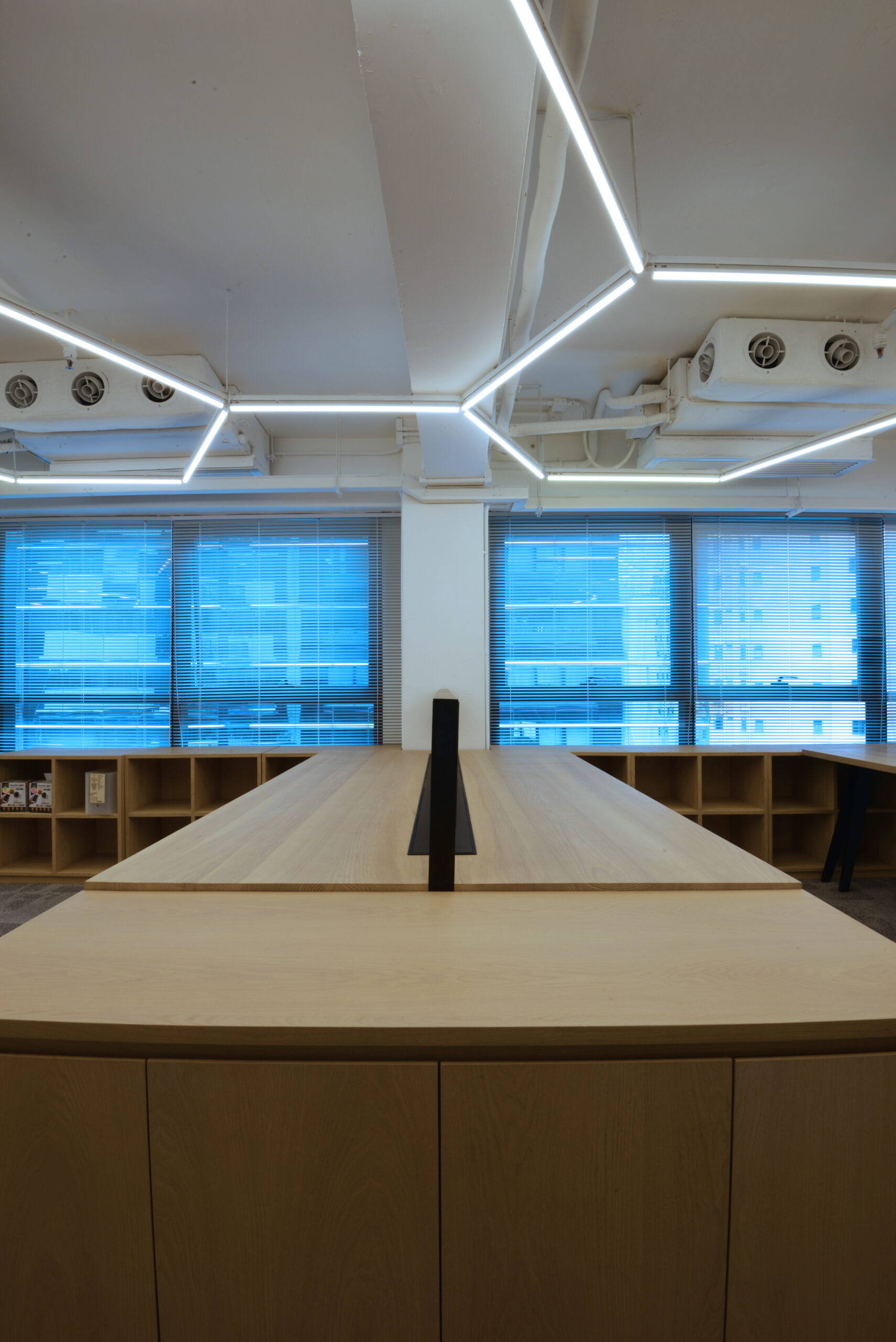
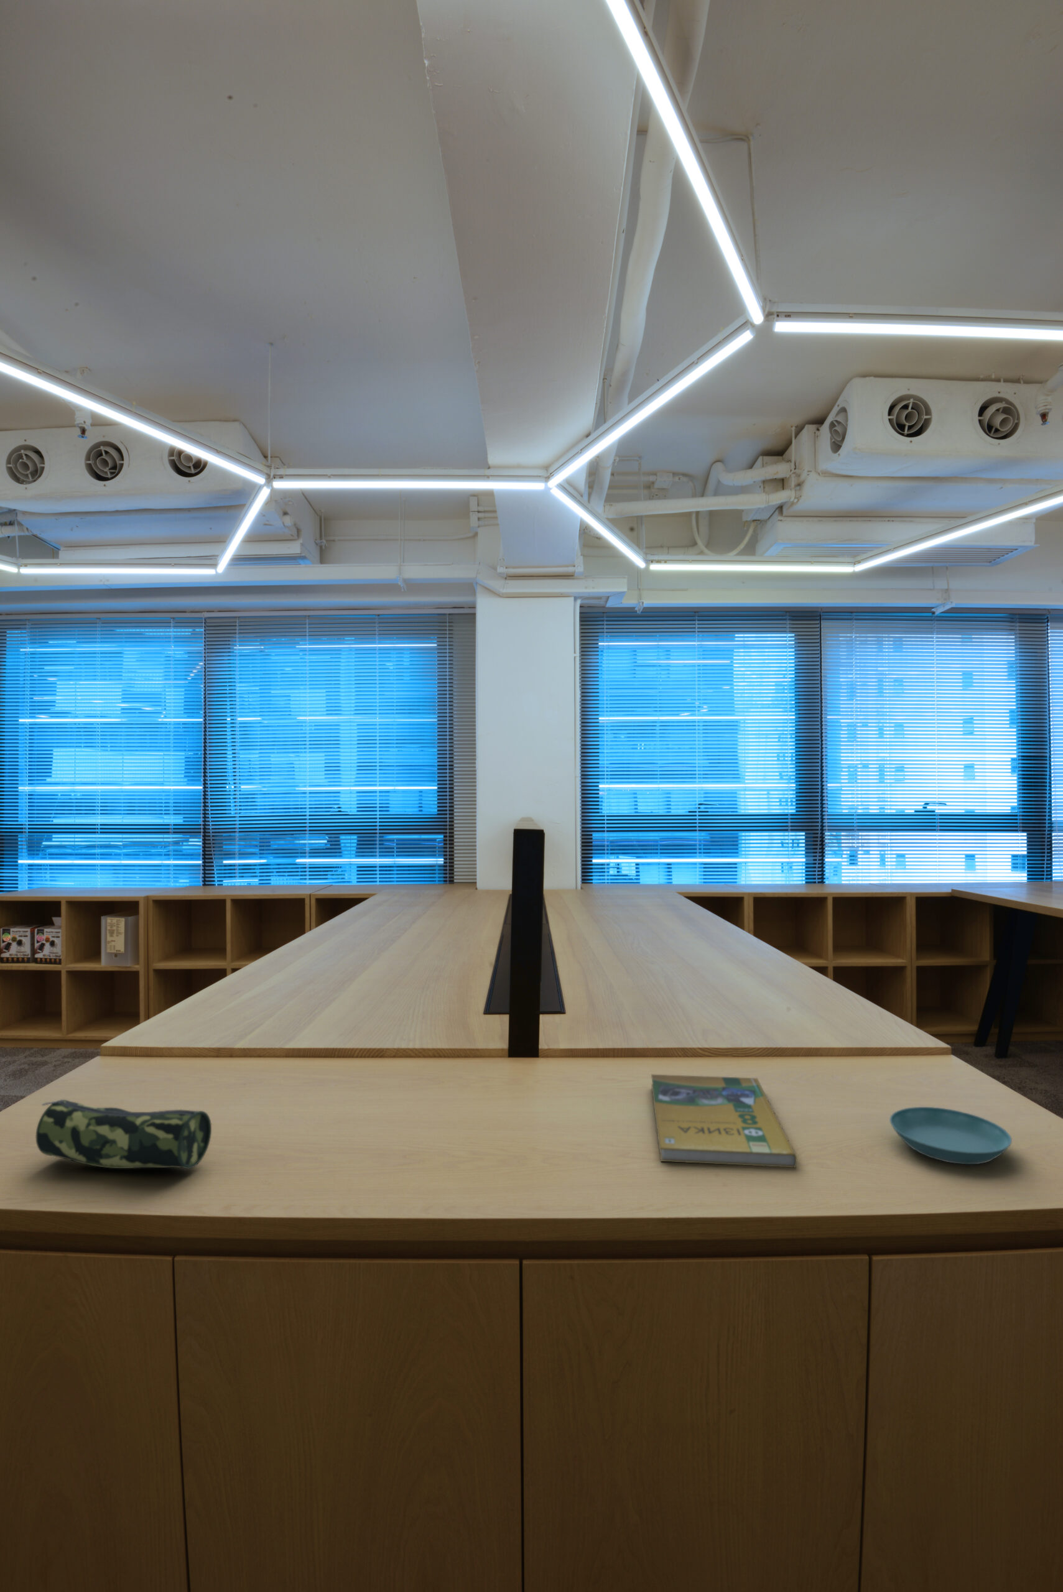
+ saucer (949, 1136)
+ booklet (714, 1115)
+ pencil case (121, 1134)
